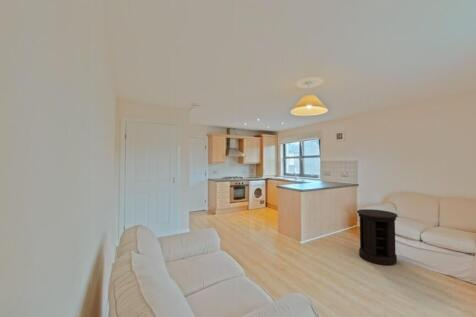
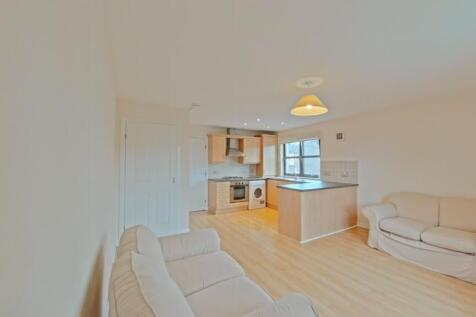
- side table (376, 235)
